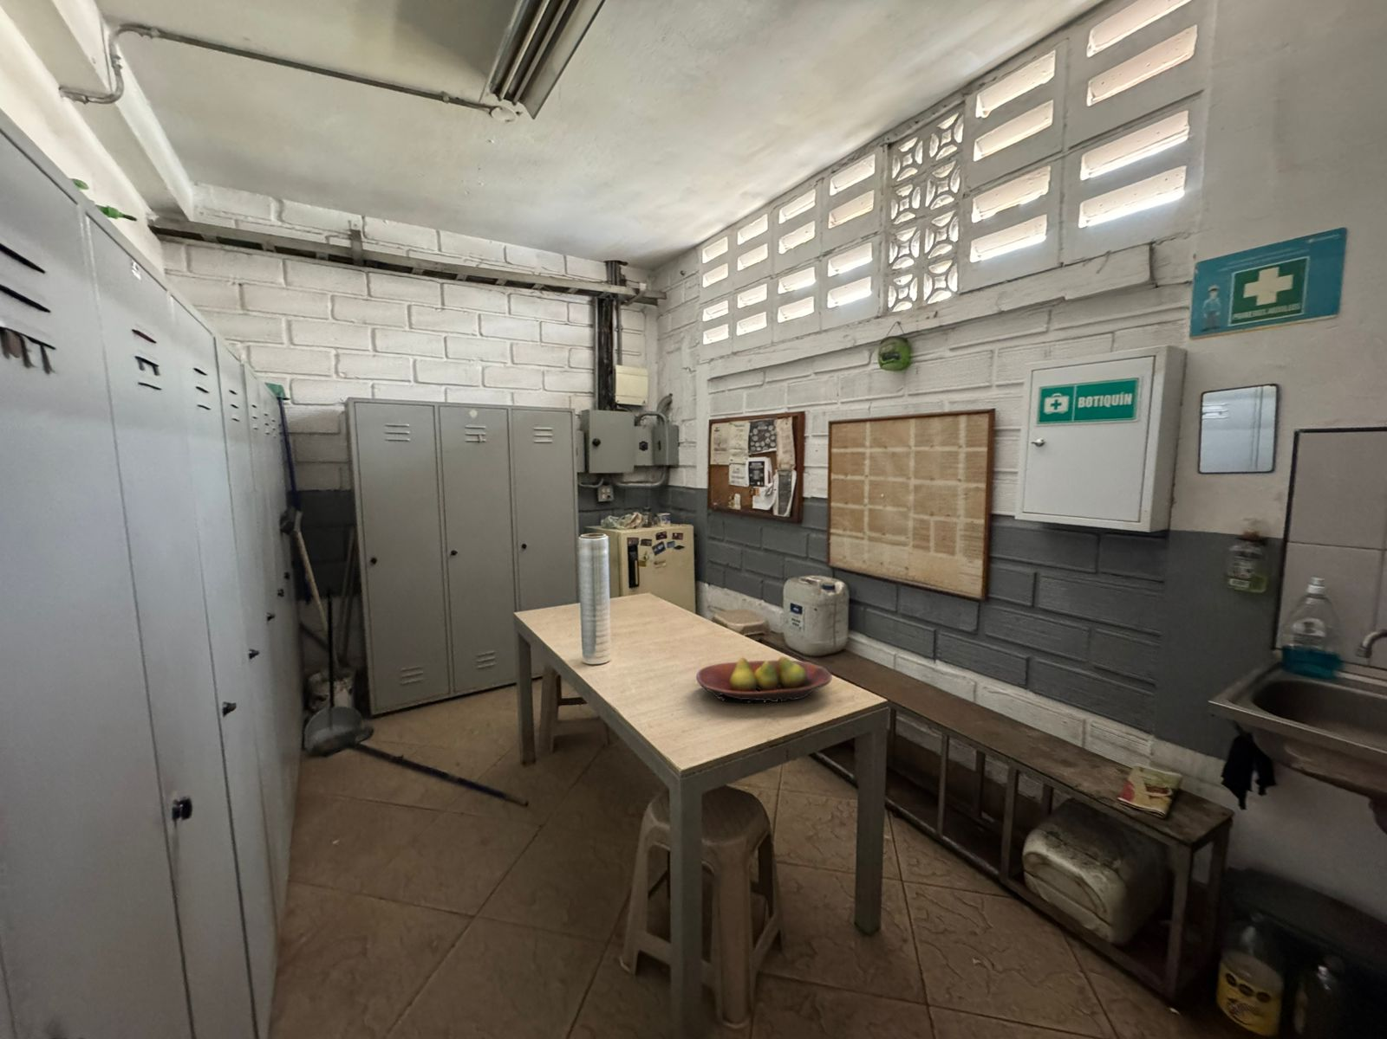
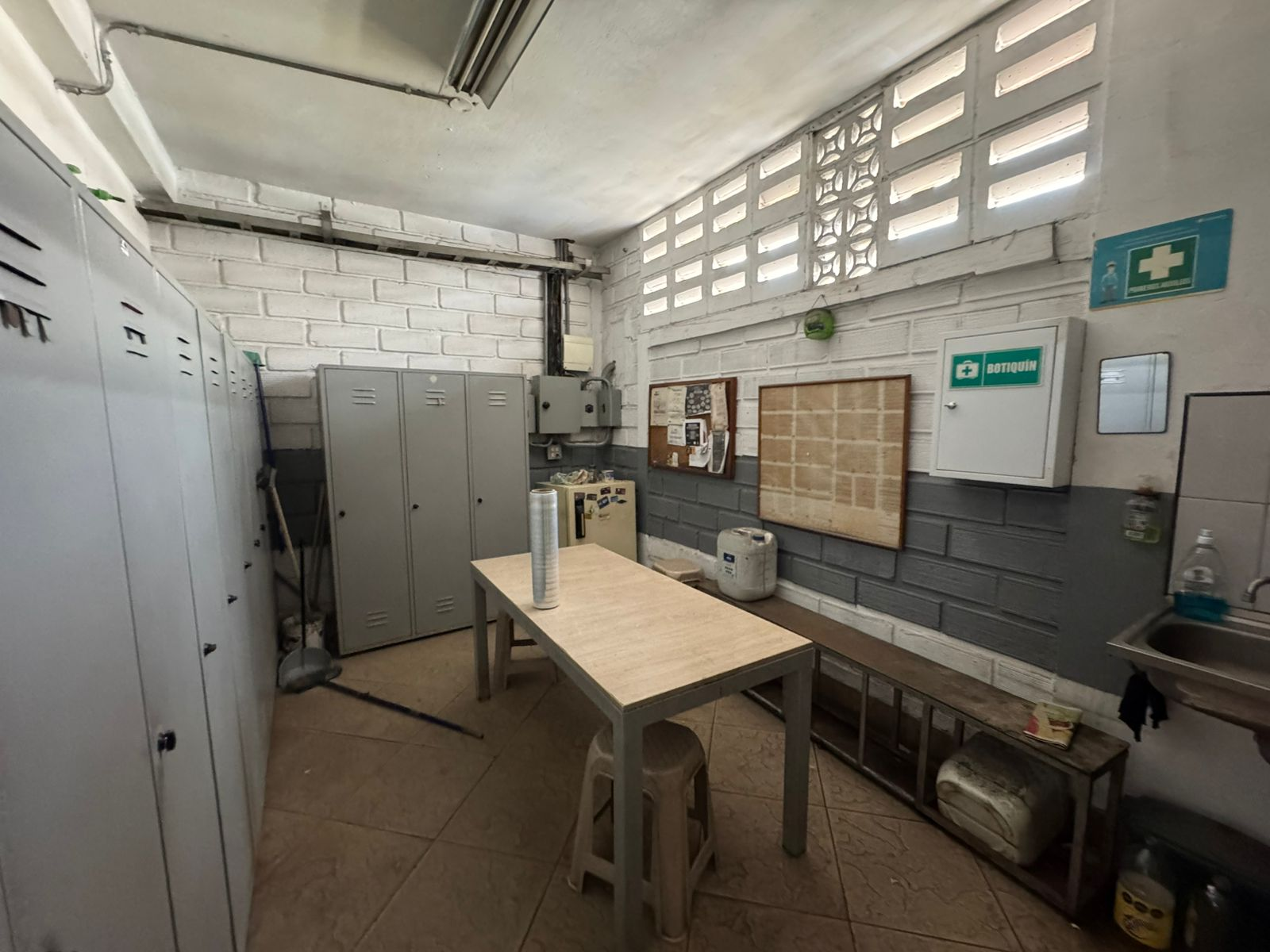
- fruit bowl (762, 677)
